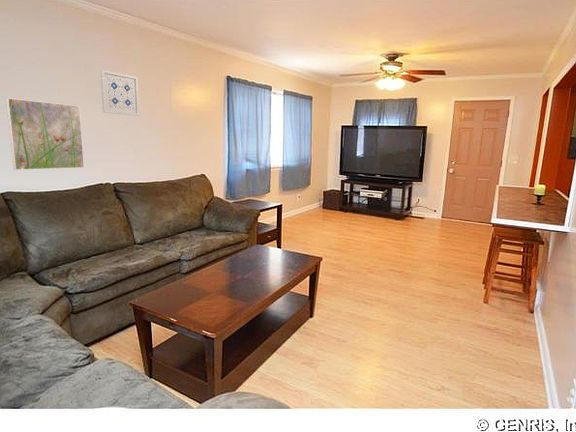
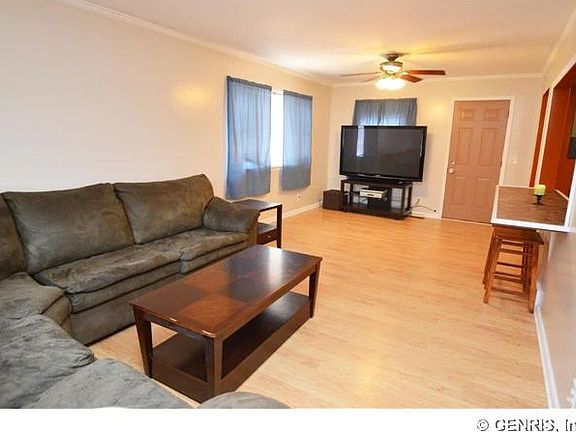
- wall art (120, 94)
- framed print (48, 136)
